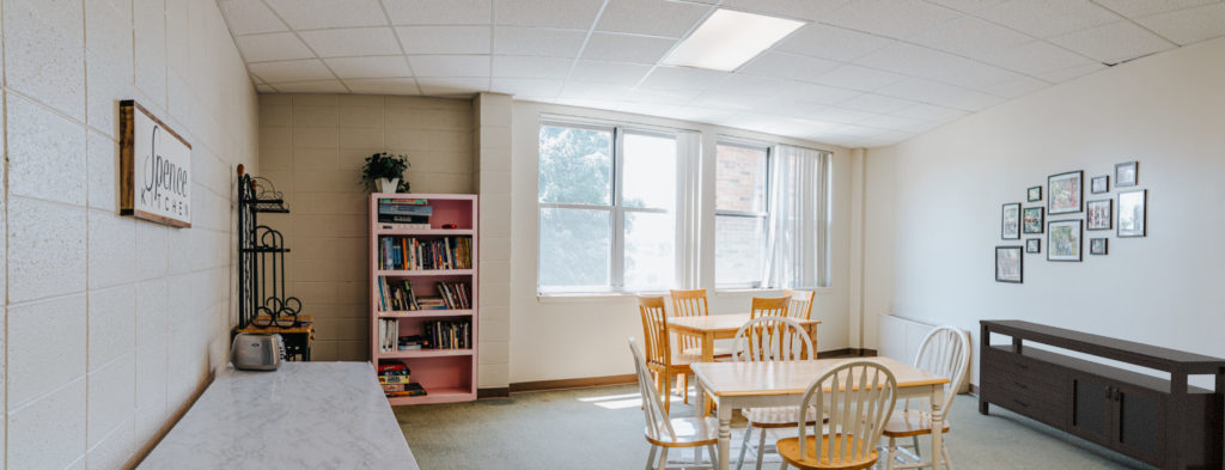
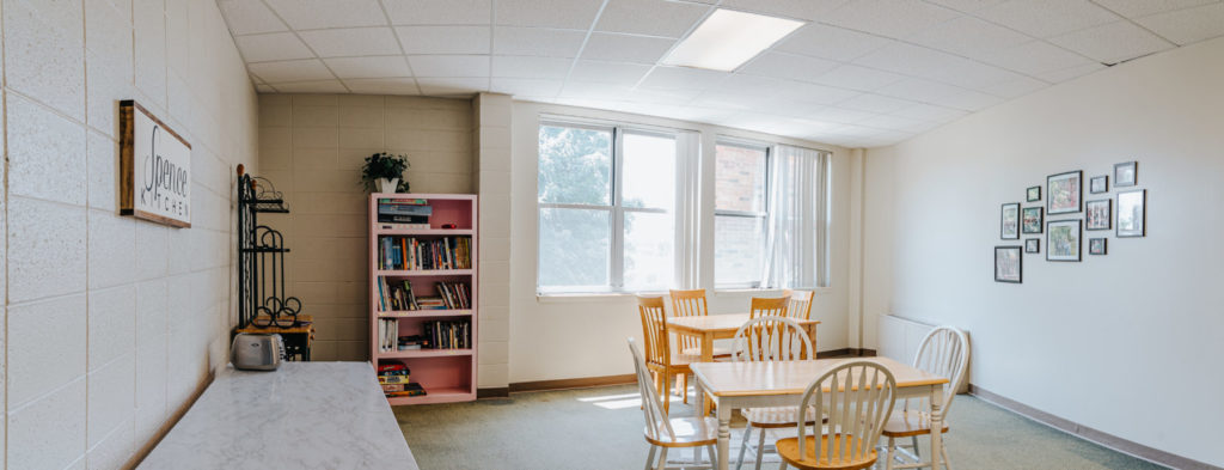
- media console (1081, 391)
